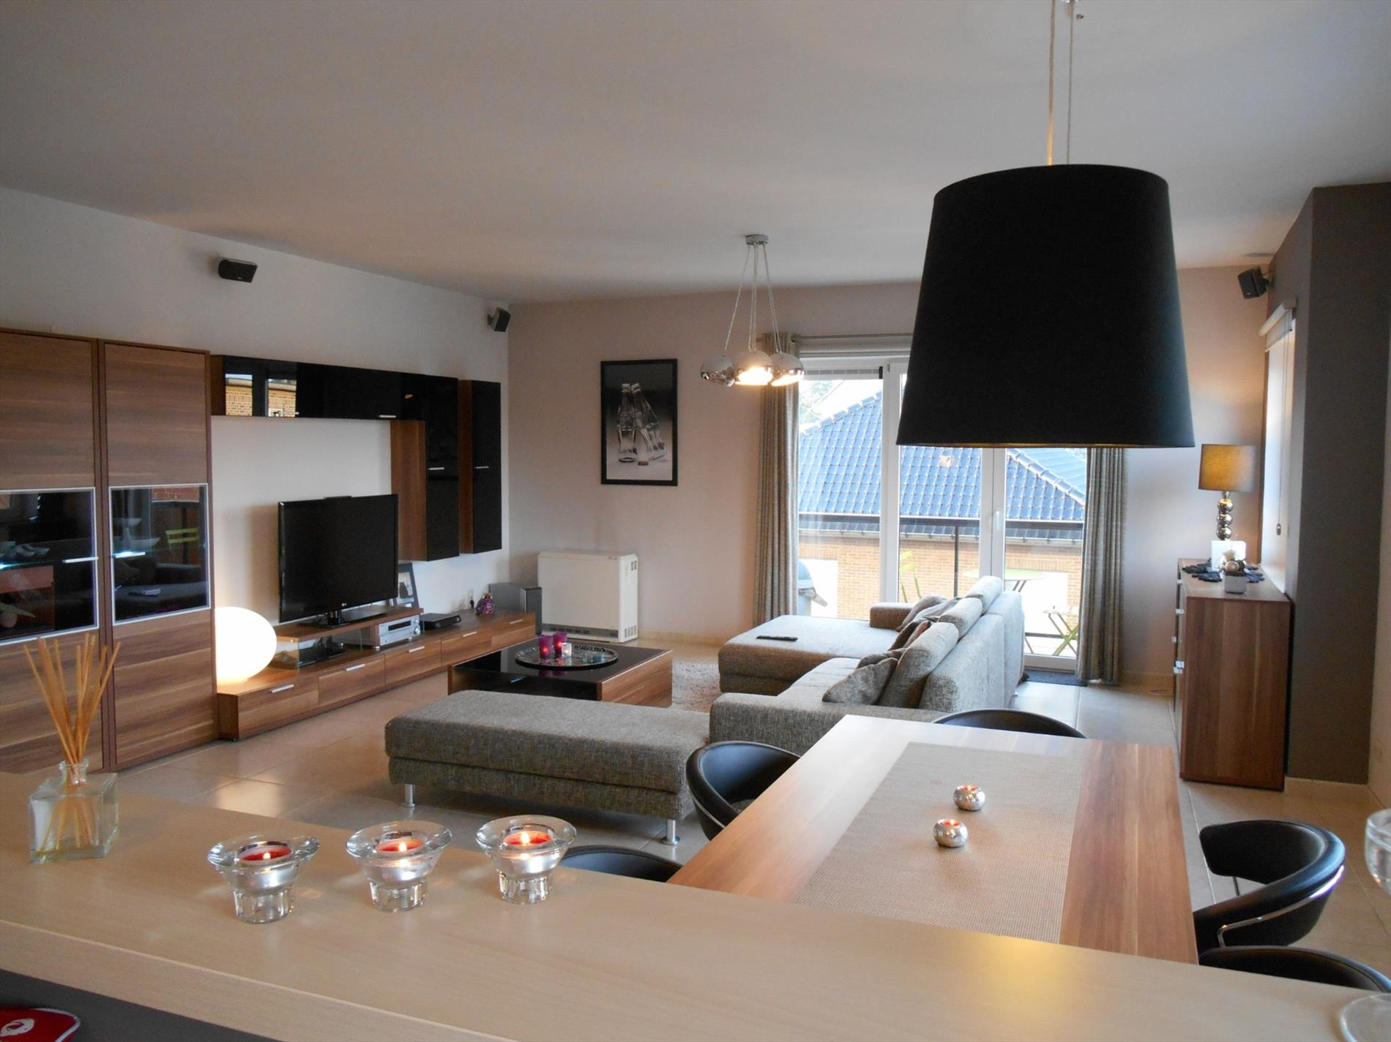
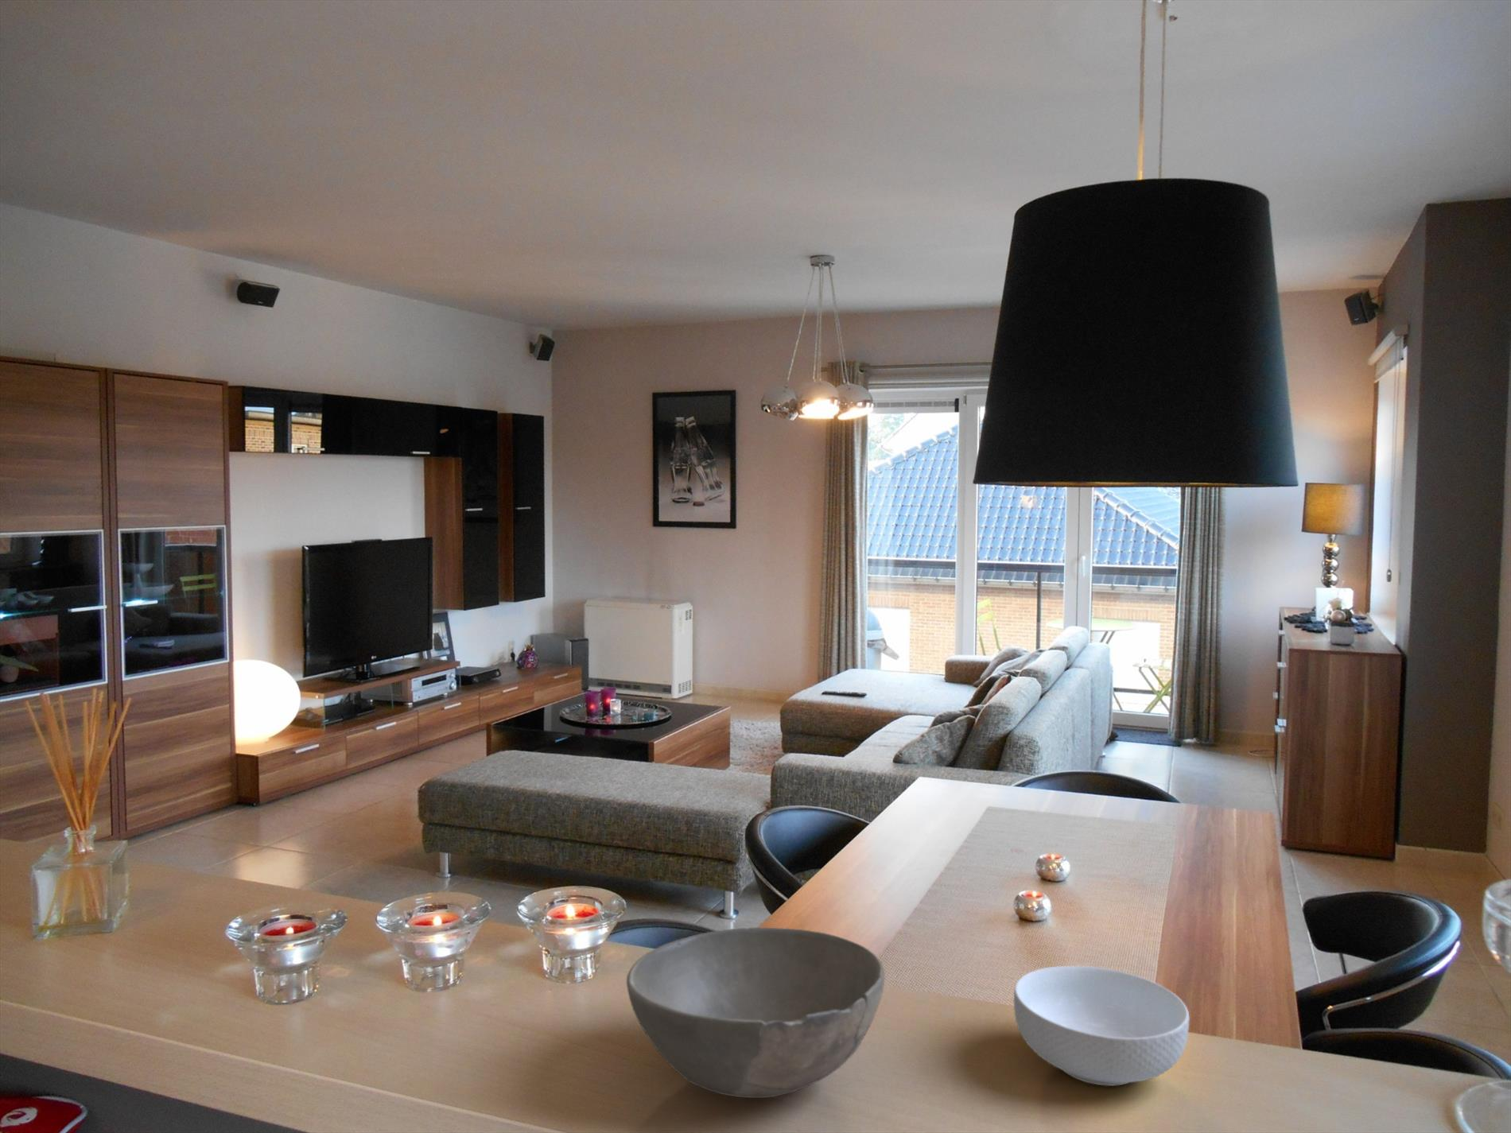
+ cereal bowl (1098, 1031)
+ bowl (754, 1018)
